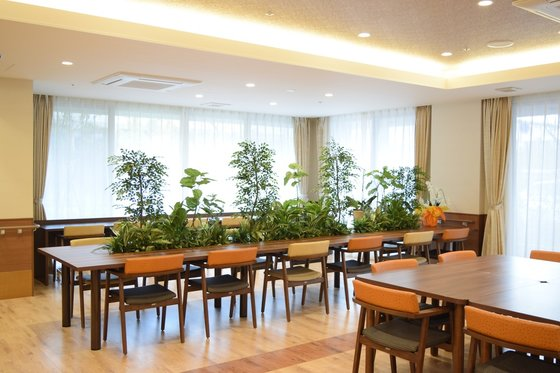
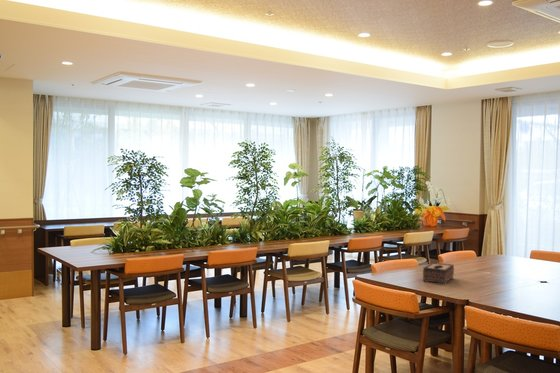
+ tissue box (438, 272)
